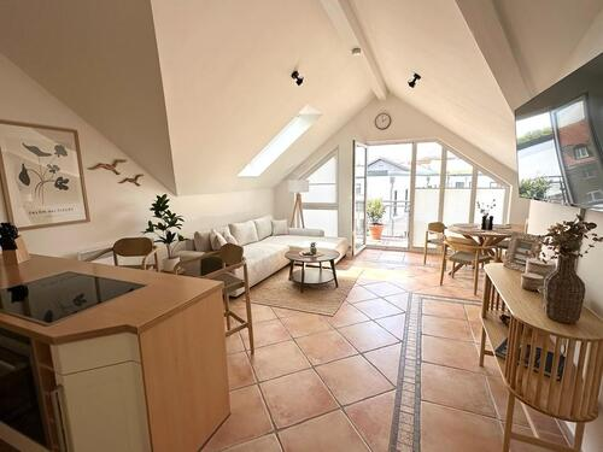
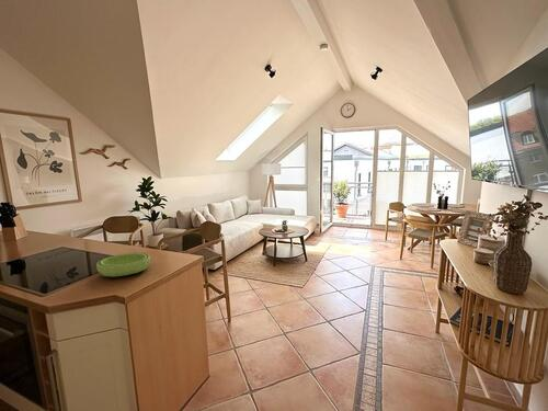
+ bowl (124, 264)
